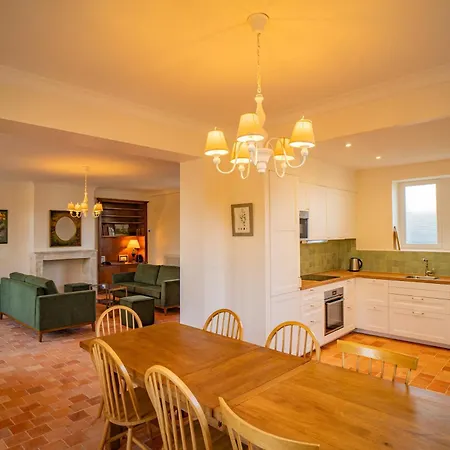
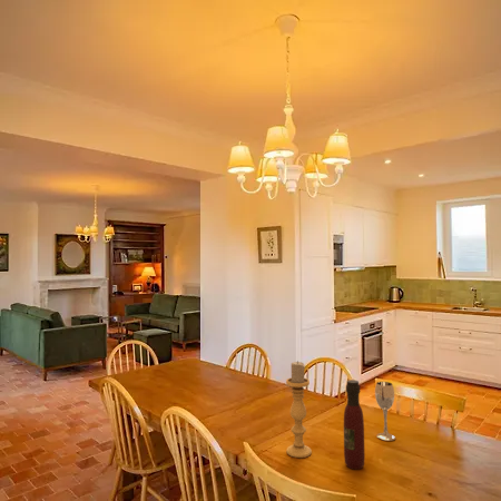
+ candle holder (297, 405)
+ wineglass (384, 410)
+ wine bottle (353, 423)
